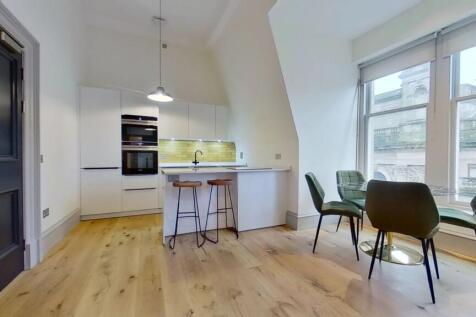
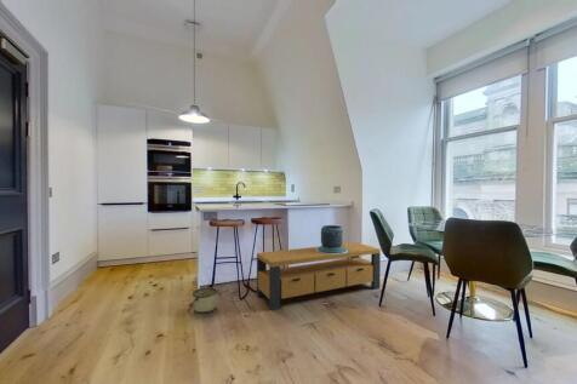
+ bench (320, 271)
+ decorative urn (331, 237)
+ bucket (202, 299)
